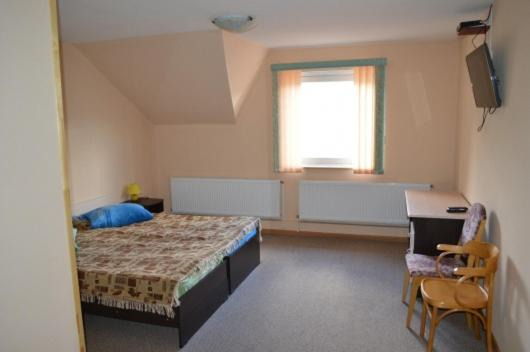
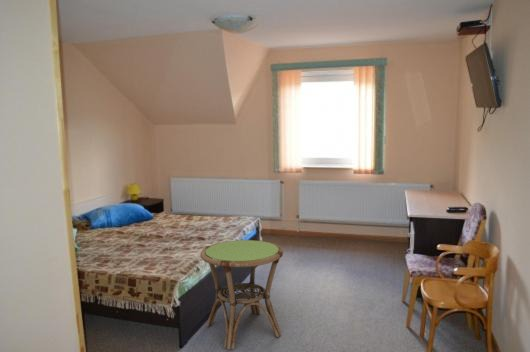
+ side table (243, 290)
